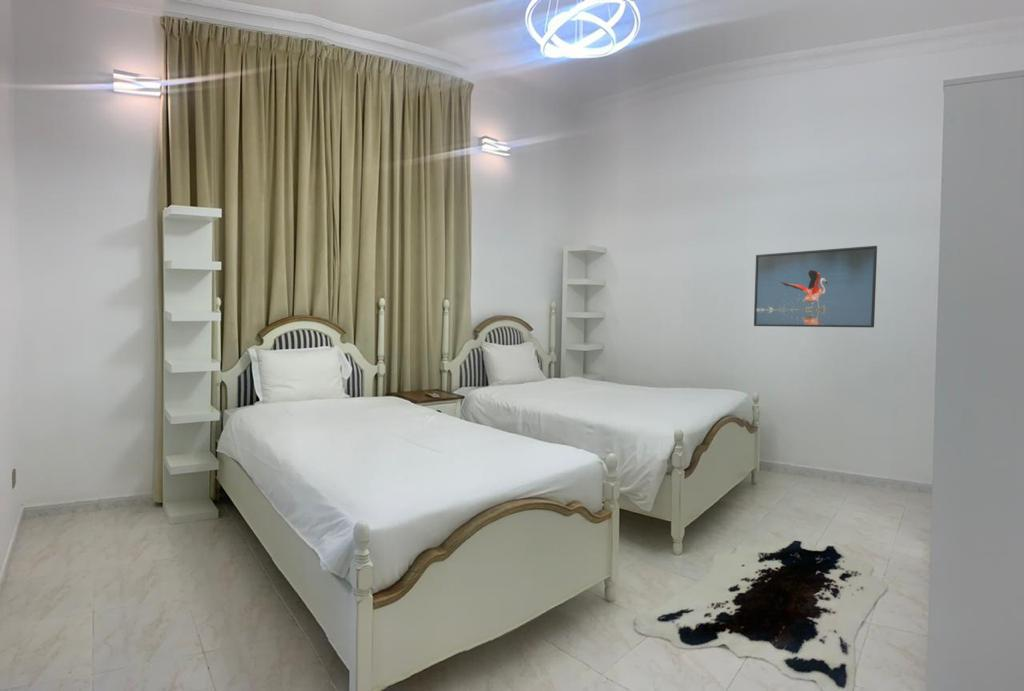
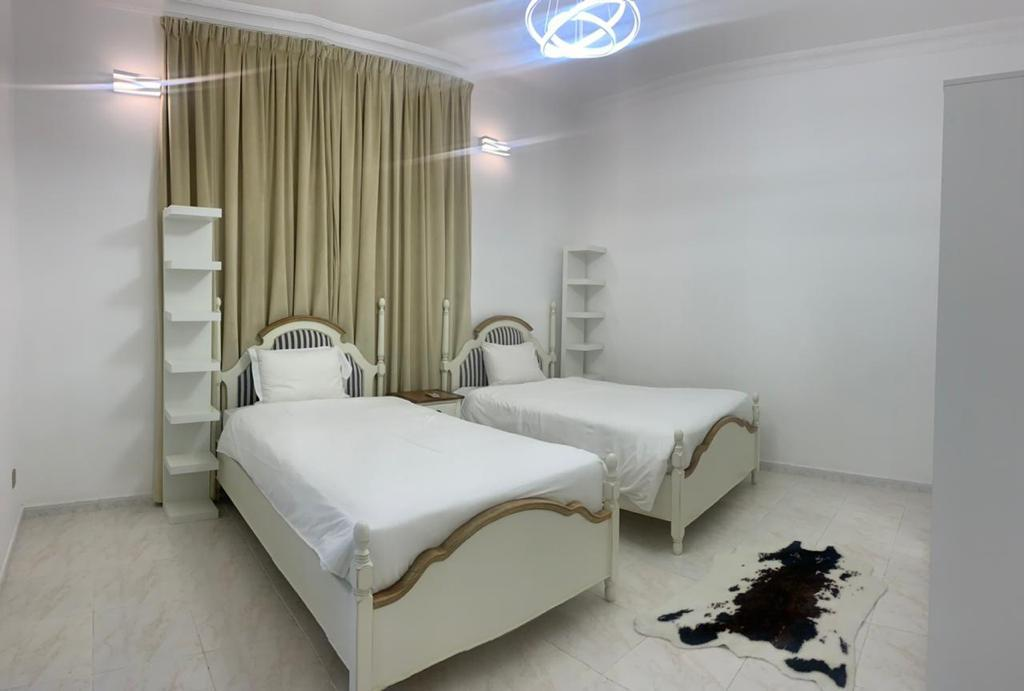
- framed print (811, 288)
